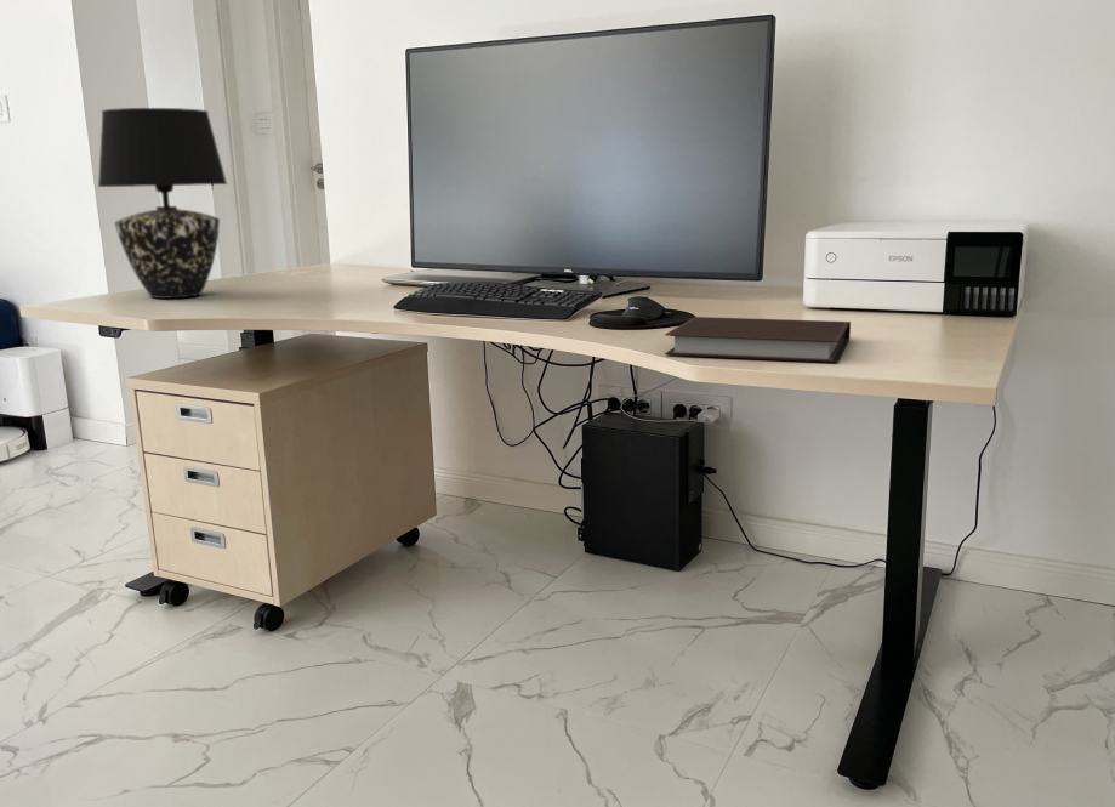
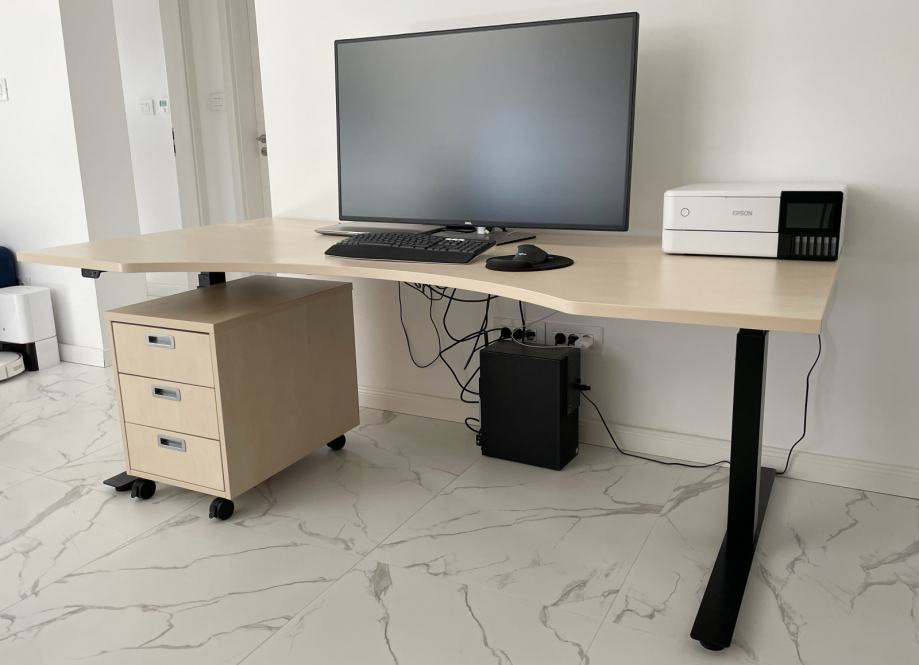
- table lamp (166, 205)
- notebook (760, 336)
